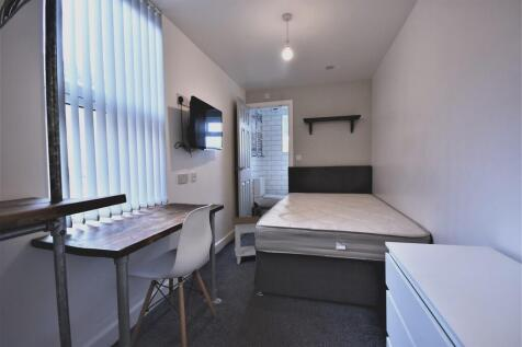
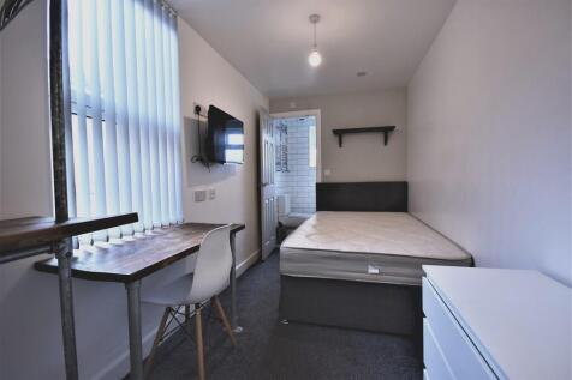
- nightstand (248, 232)
